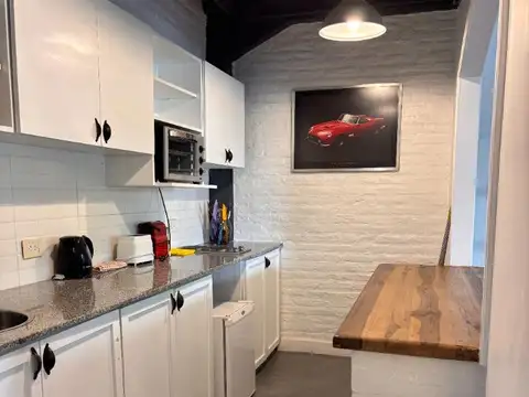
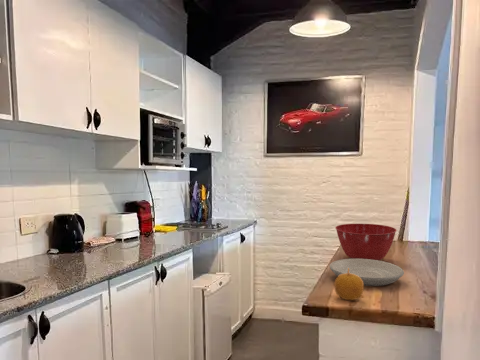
+ plate (365, 272)
+ fruit (348, 283)
+ mixing bowl (364, 243)
